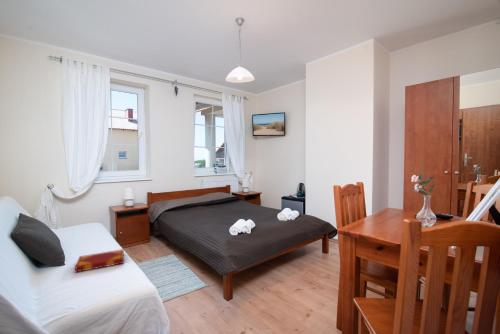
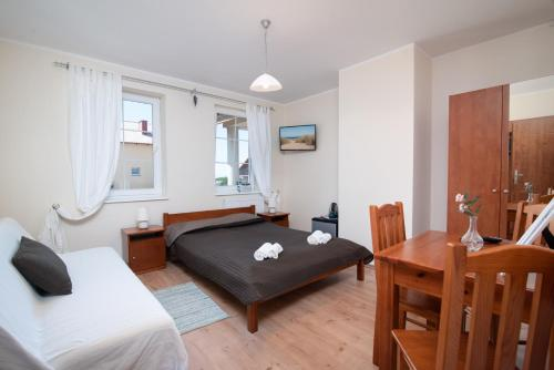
- hardback book (101, 259)
